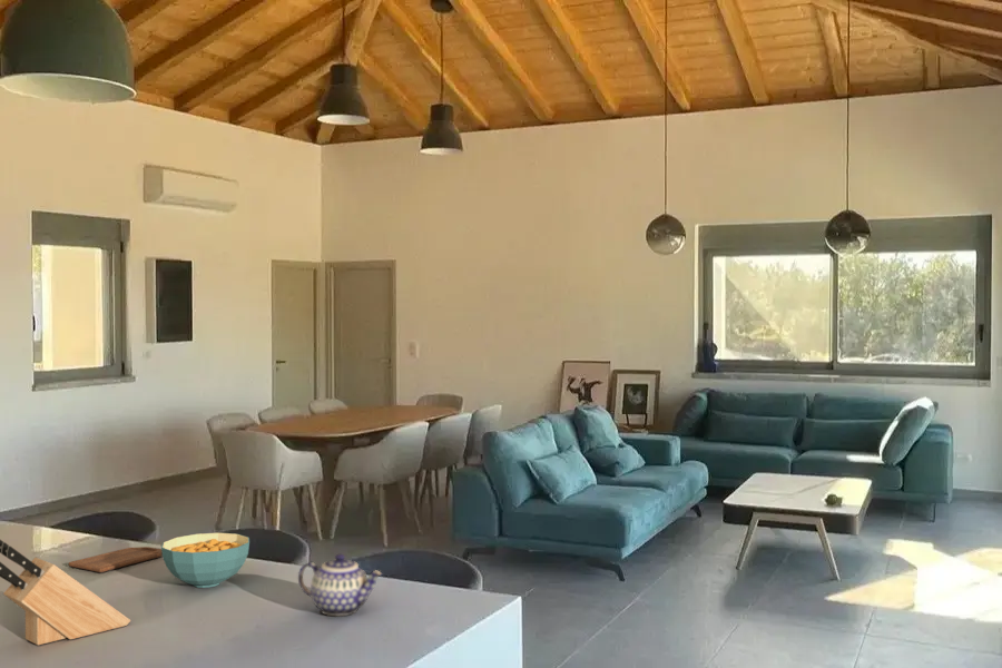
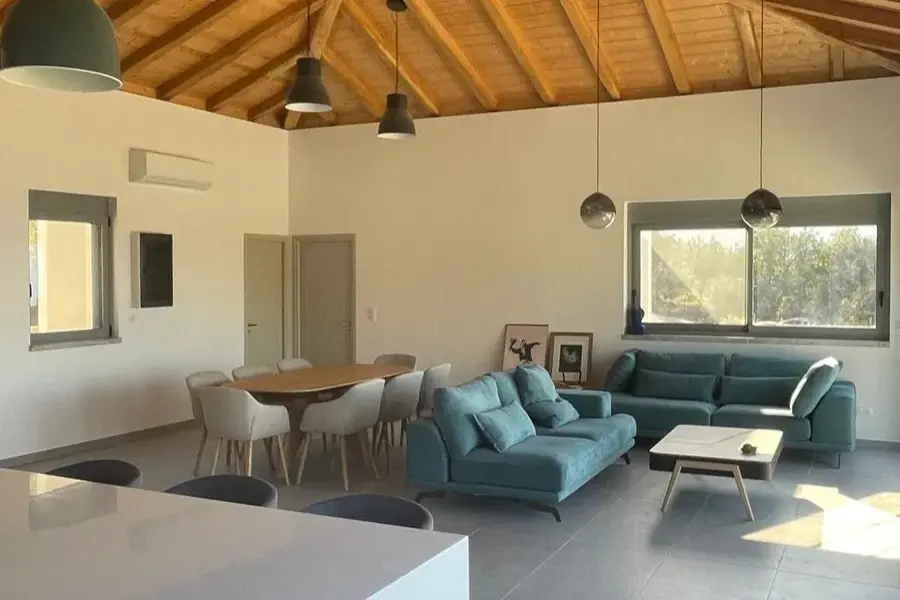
- teapot (340, 582)
- cereal bowl (206, 562)
- cutting board (120, 558)
- knife block (59, 583)
